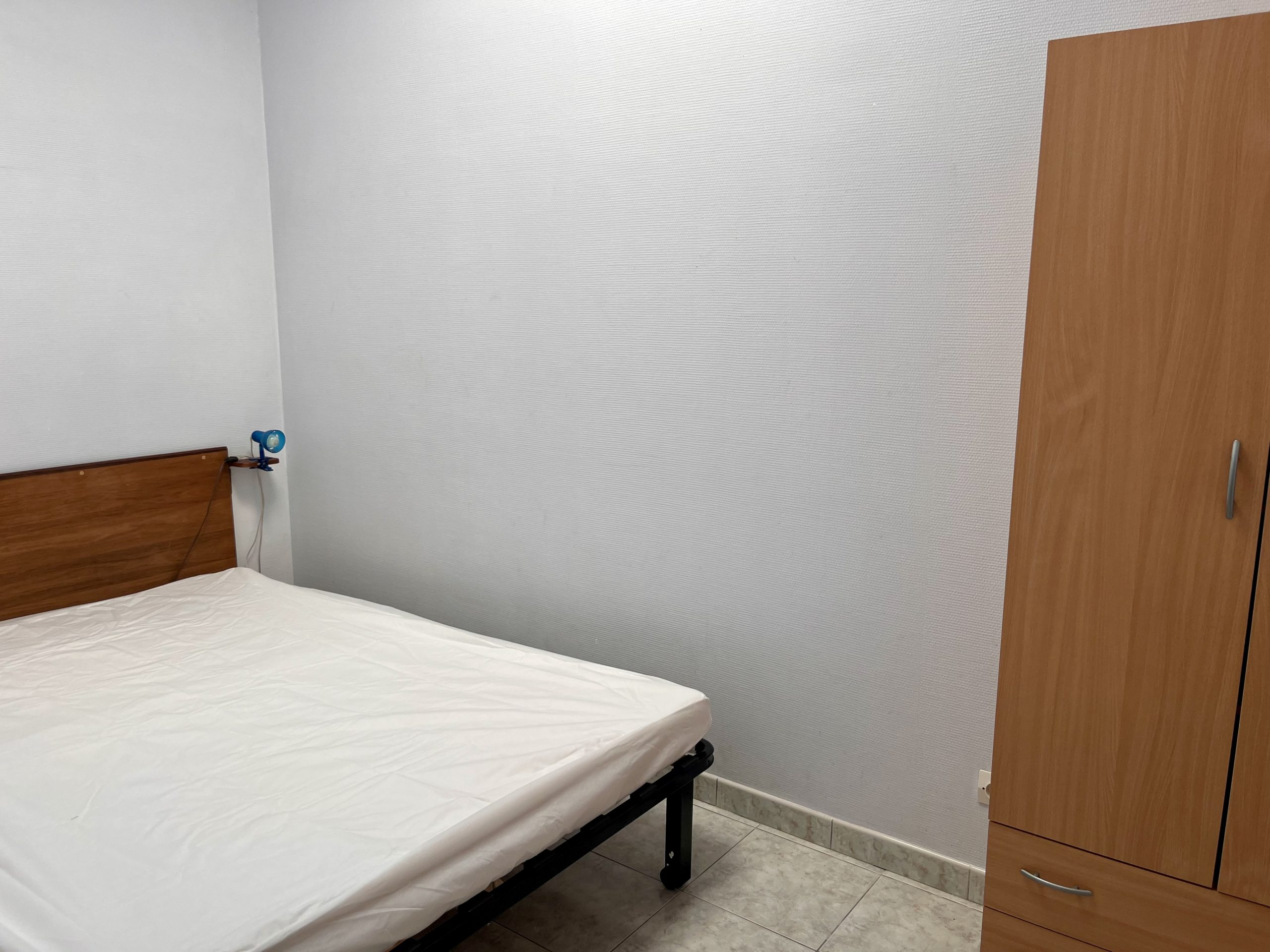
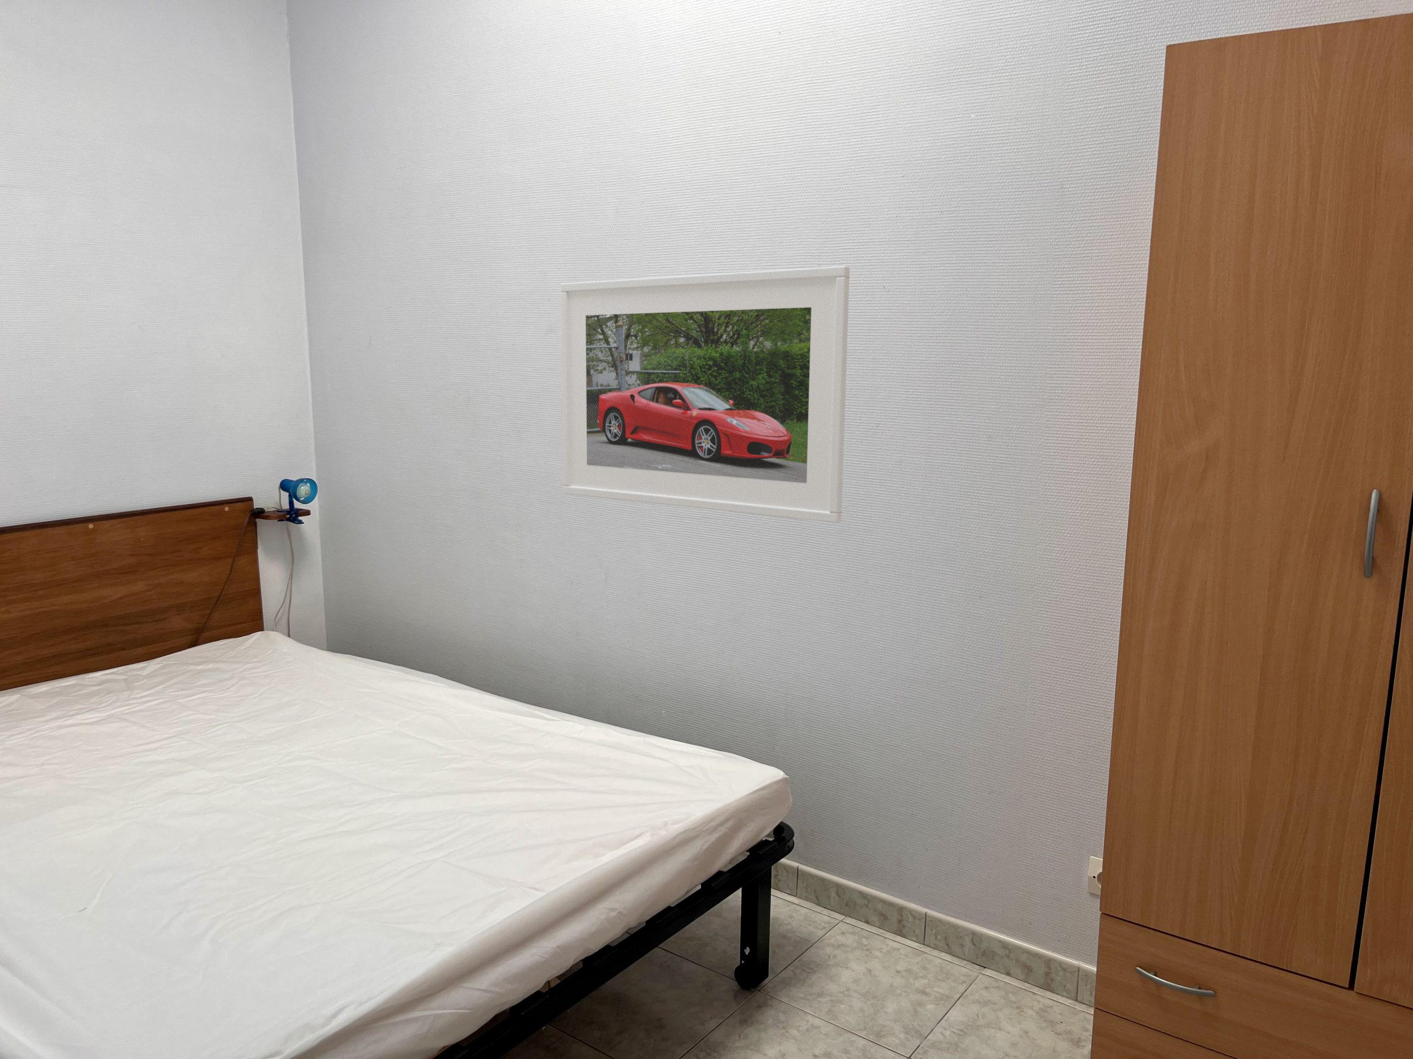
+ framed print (690, 394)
